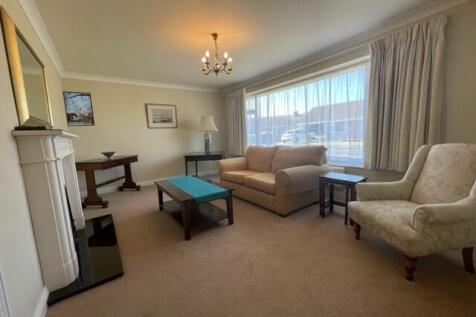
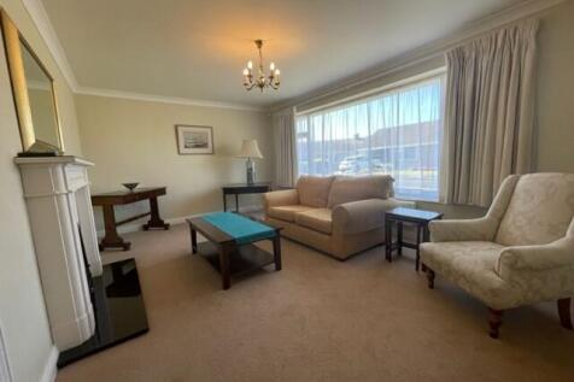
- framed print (79, 109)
